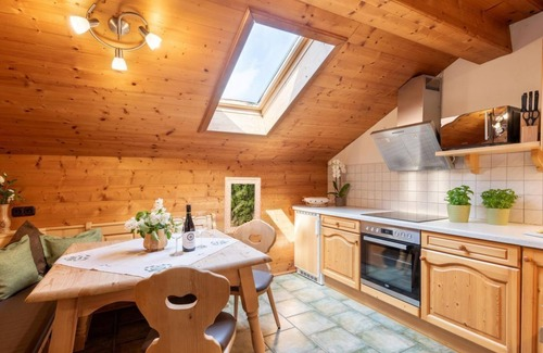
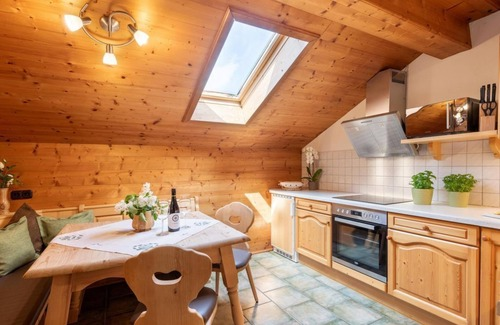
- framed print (242, 204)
